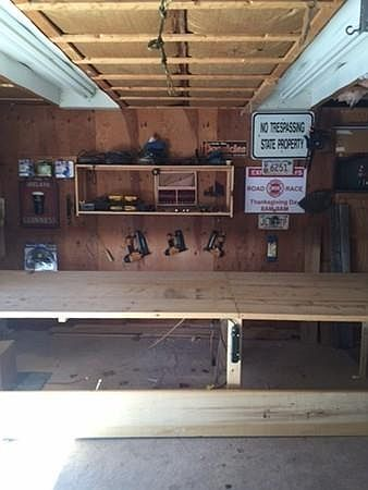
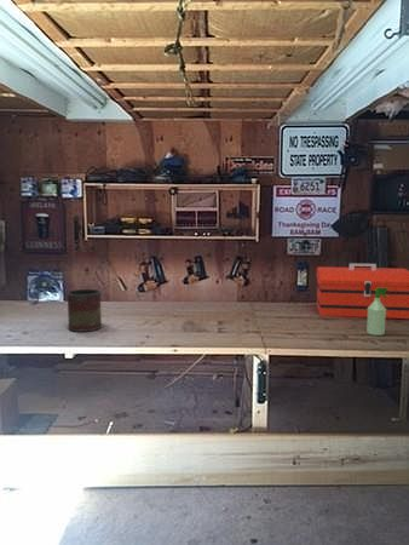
+ spray bottle (376, 310)
+ toolbox (362, 287)
+ paint can (83, 309)
